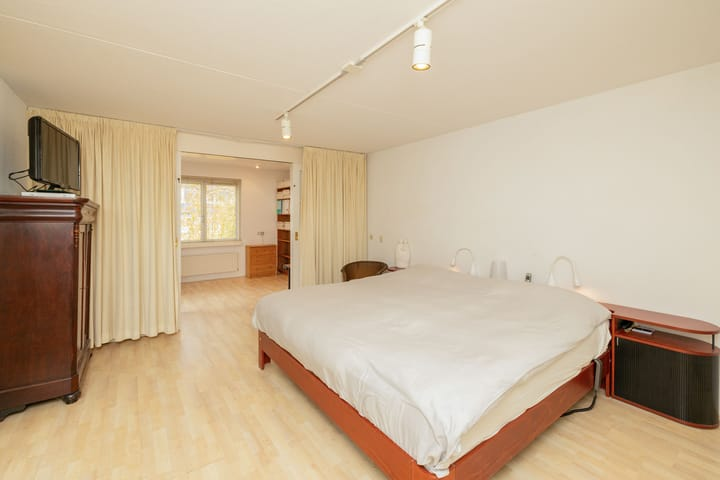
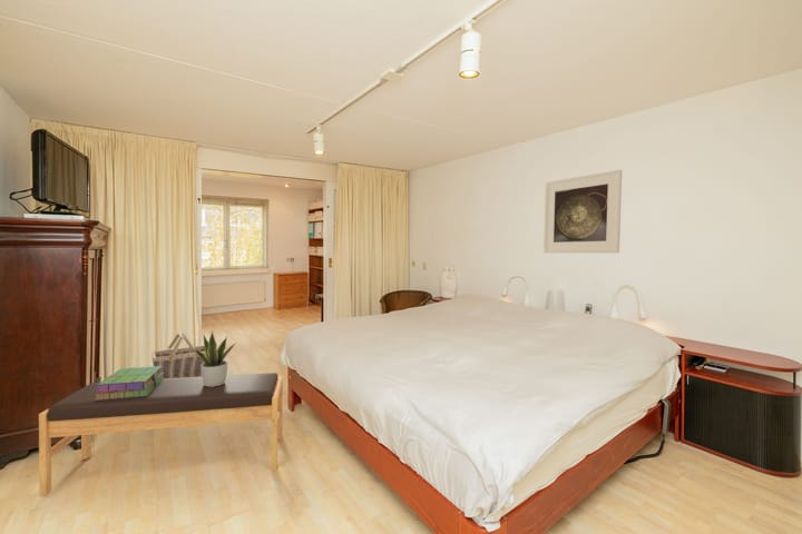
+ stack of books (131, 380)
+ basket (182, 356)
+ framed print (579, 215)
+ potted plant (215, 356)
+ bench (178, 424)
